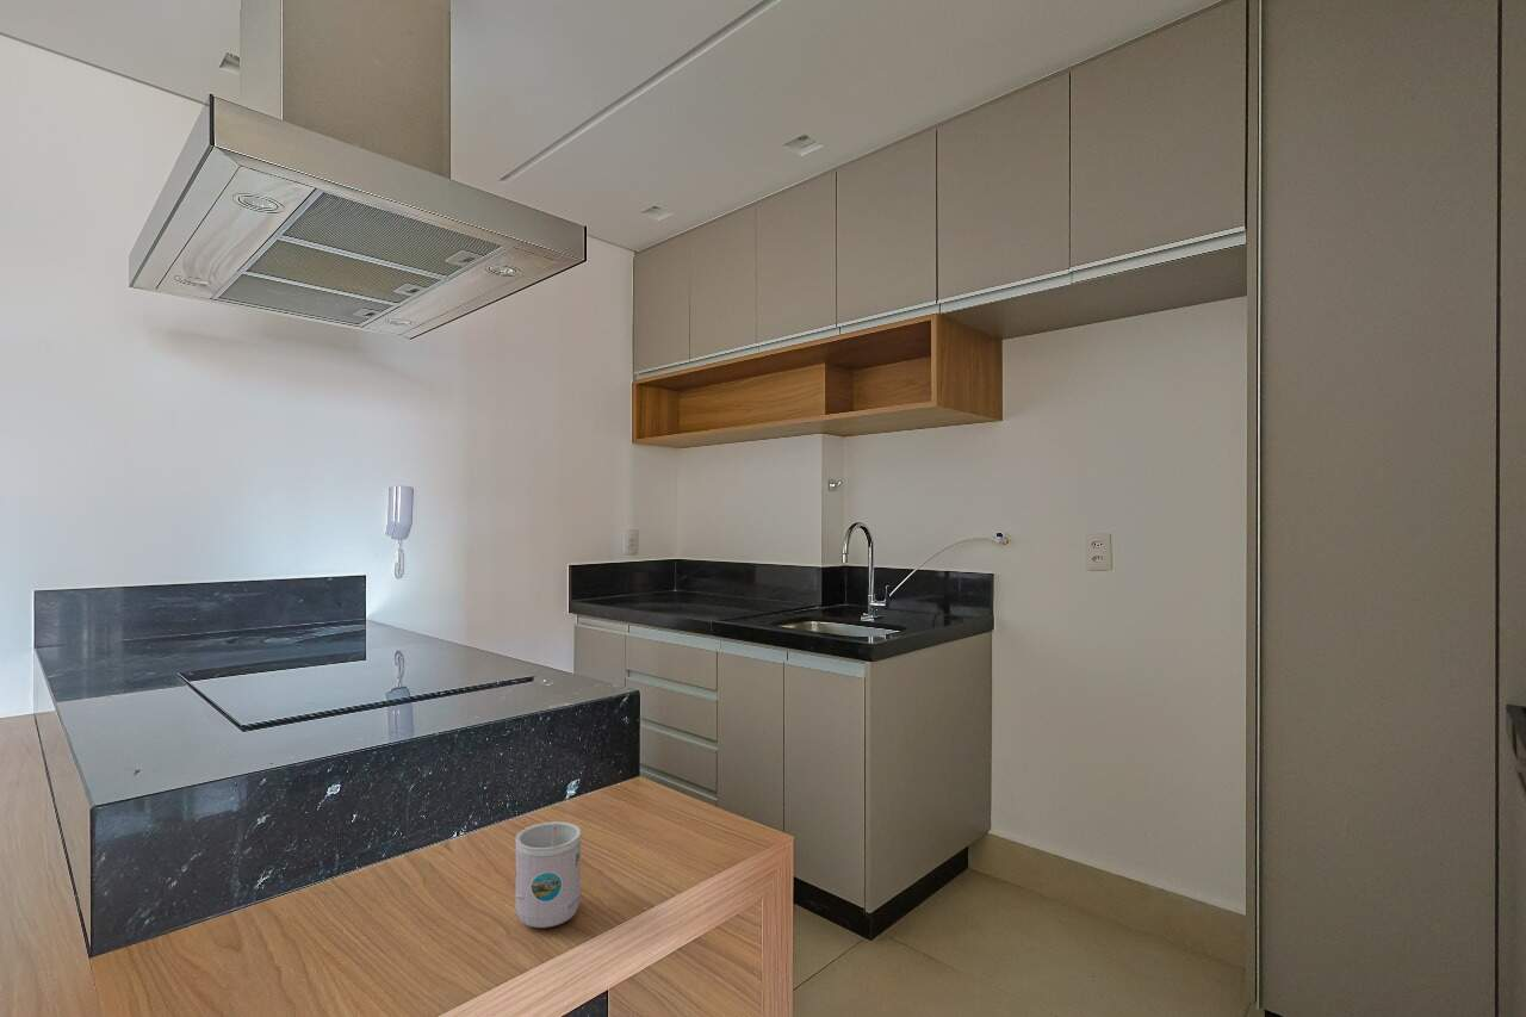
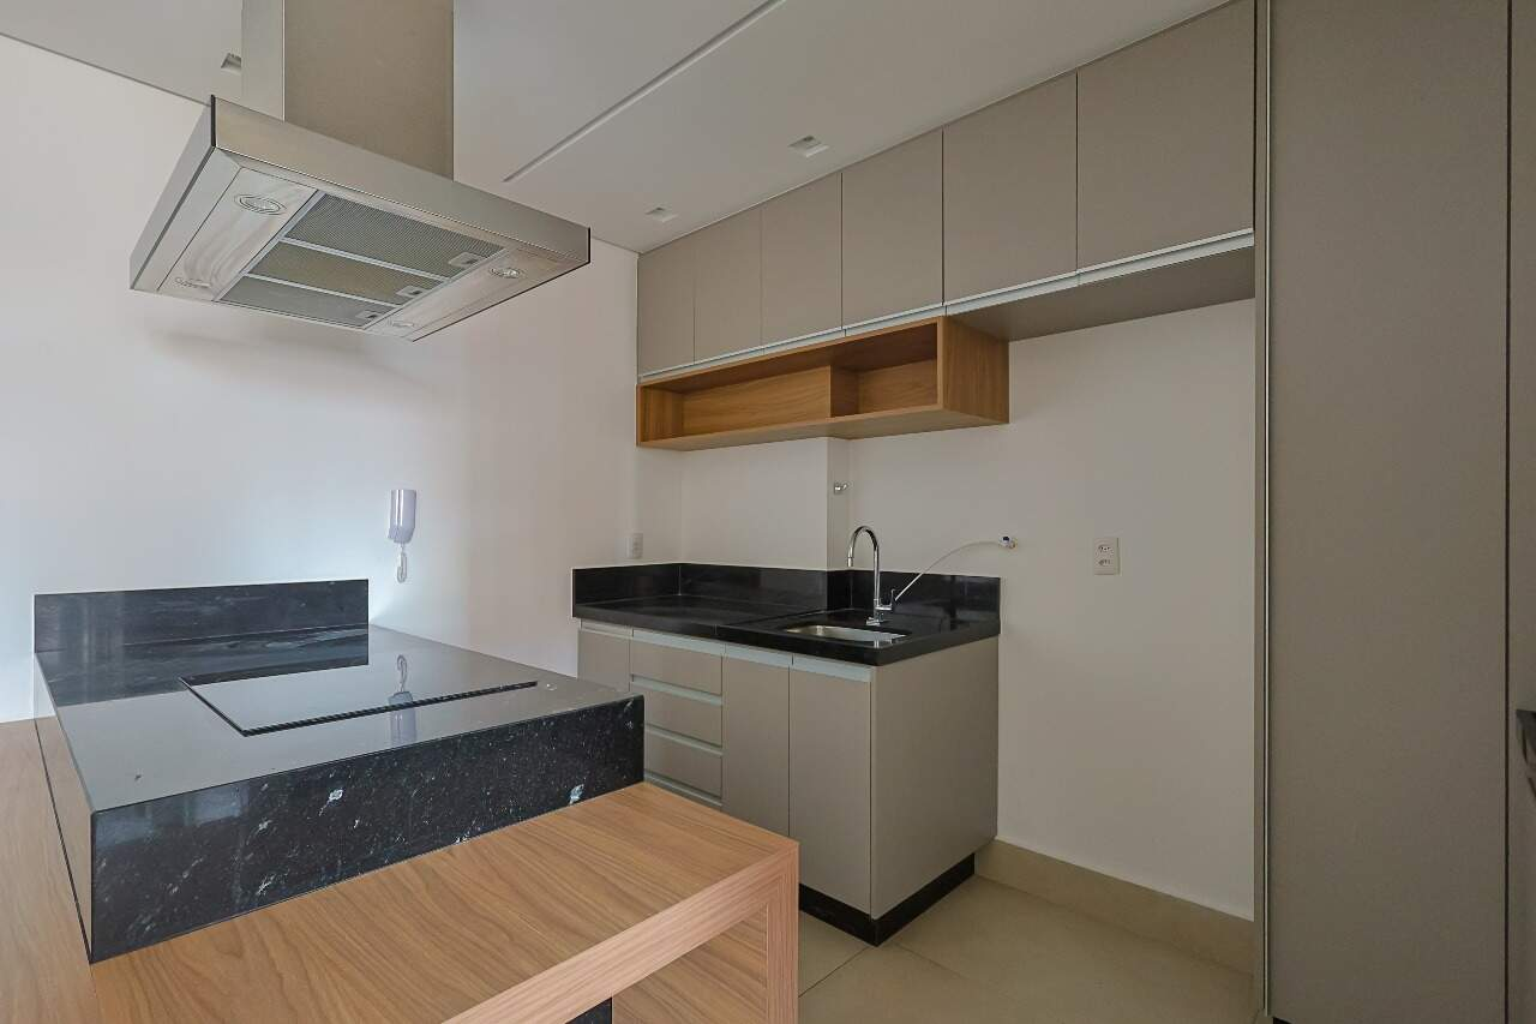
- mug (546, 860)
